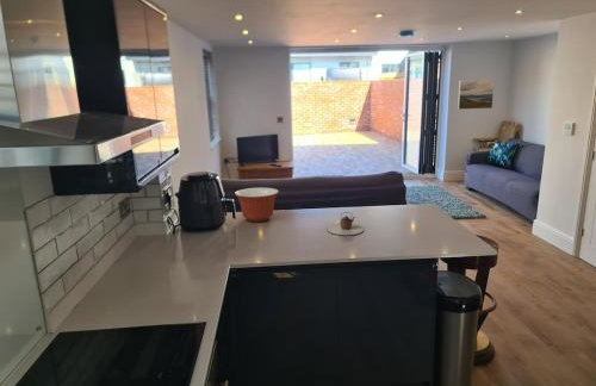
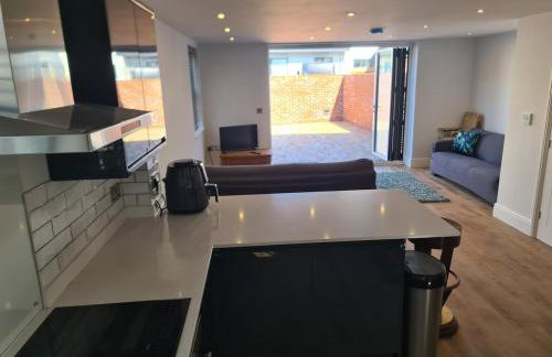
- teapot (344, 220)
- mixing bowl (256, 205)
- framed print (476, 94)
